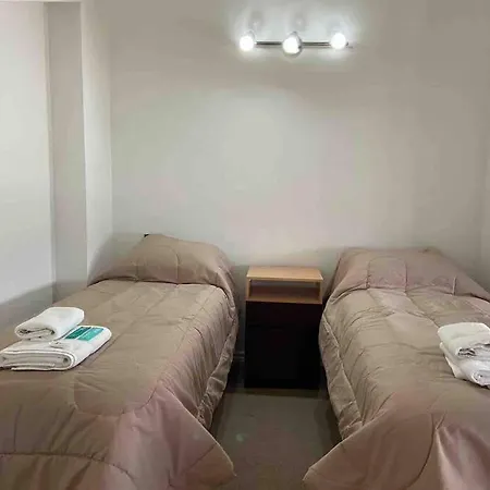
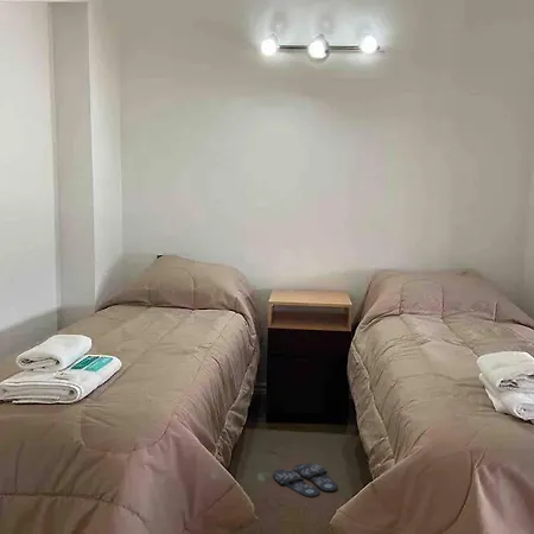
+ slippers (305, 477)
